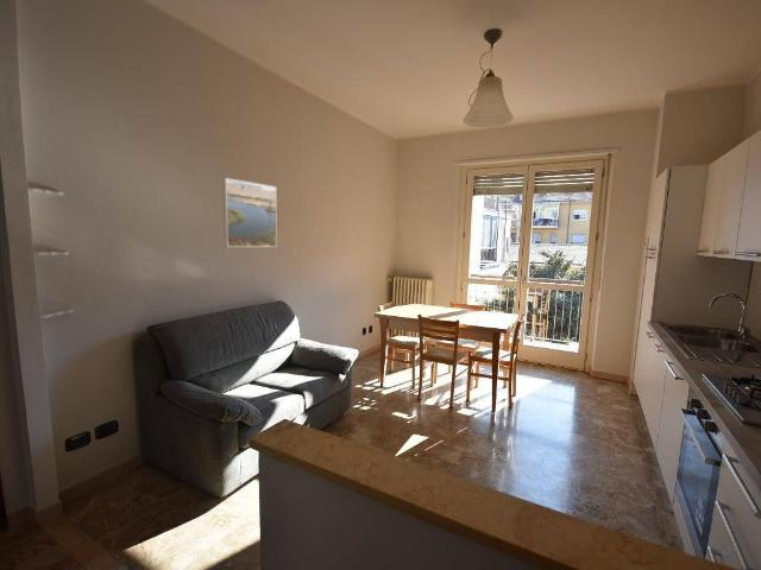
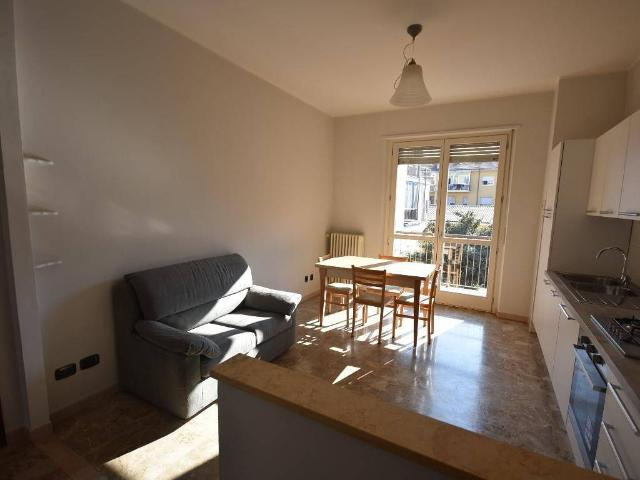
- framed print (251, 215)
